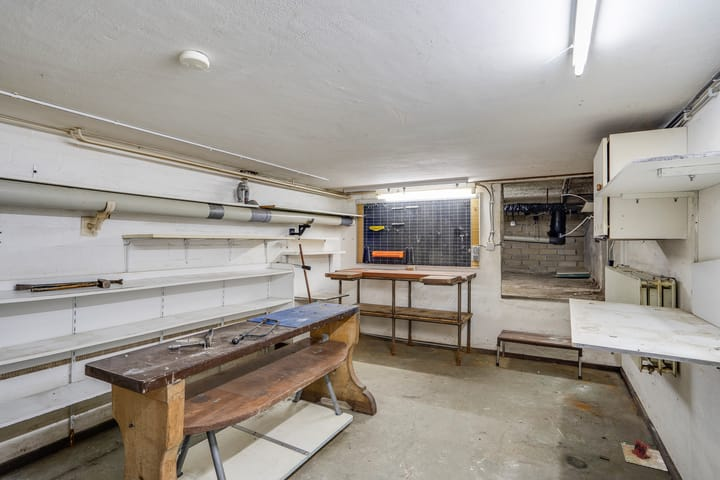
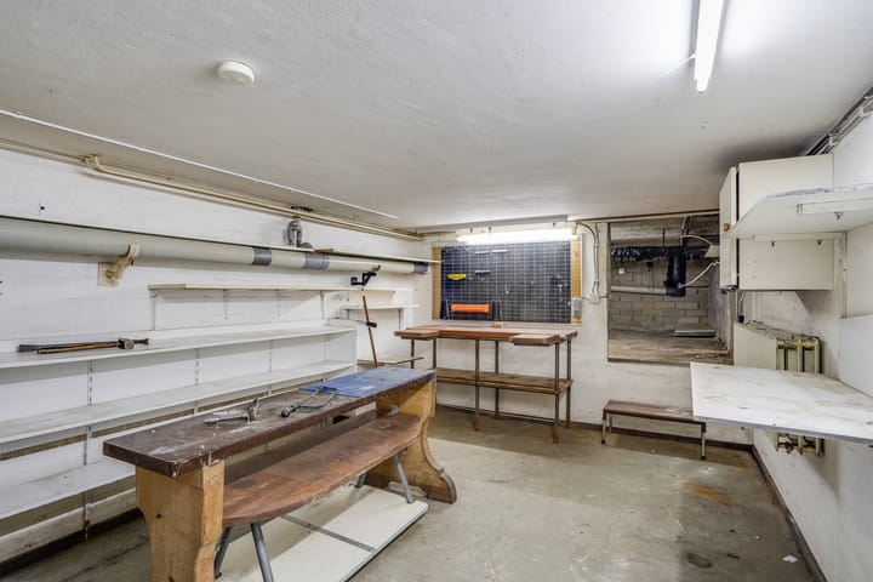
- slippers (642, 450)
